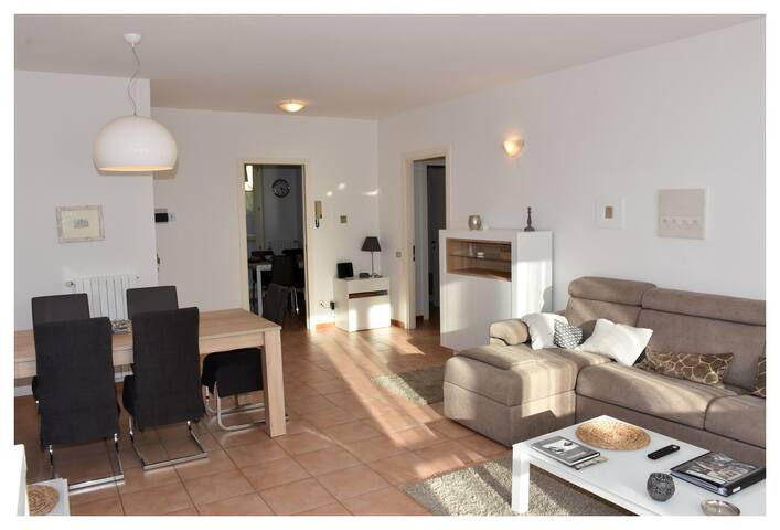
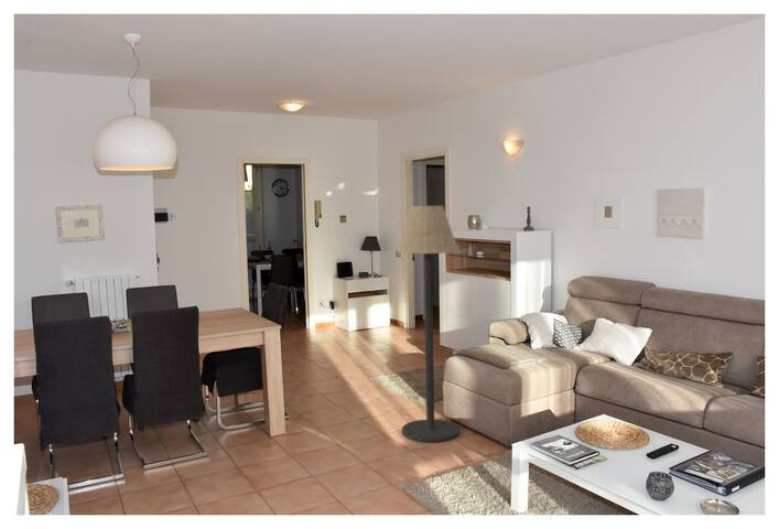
+ floor lamp (429, 320)
